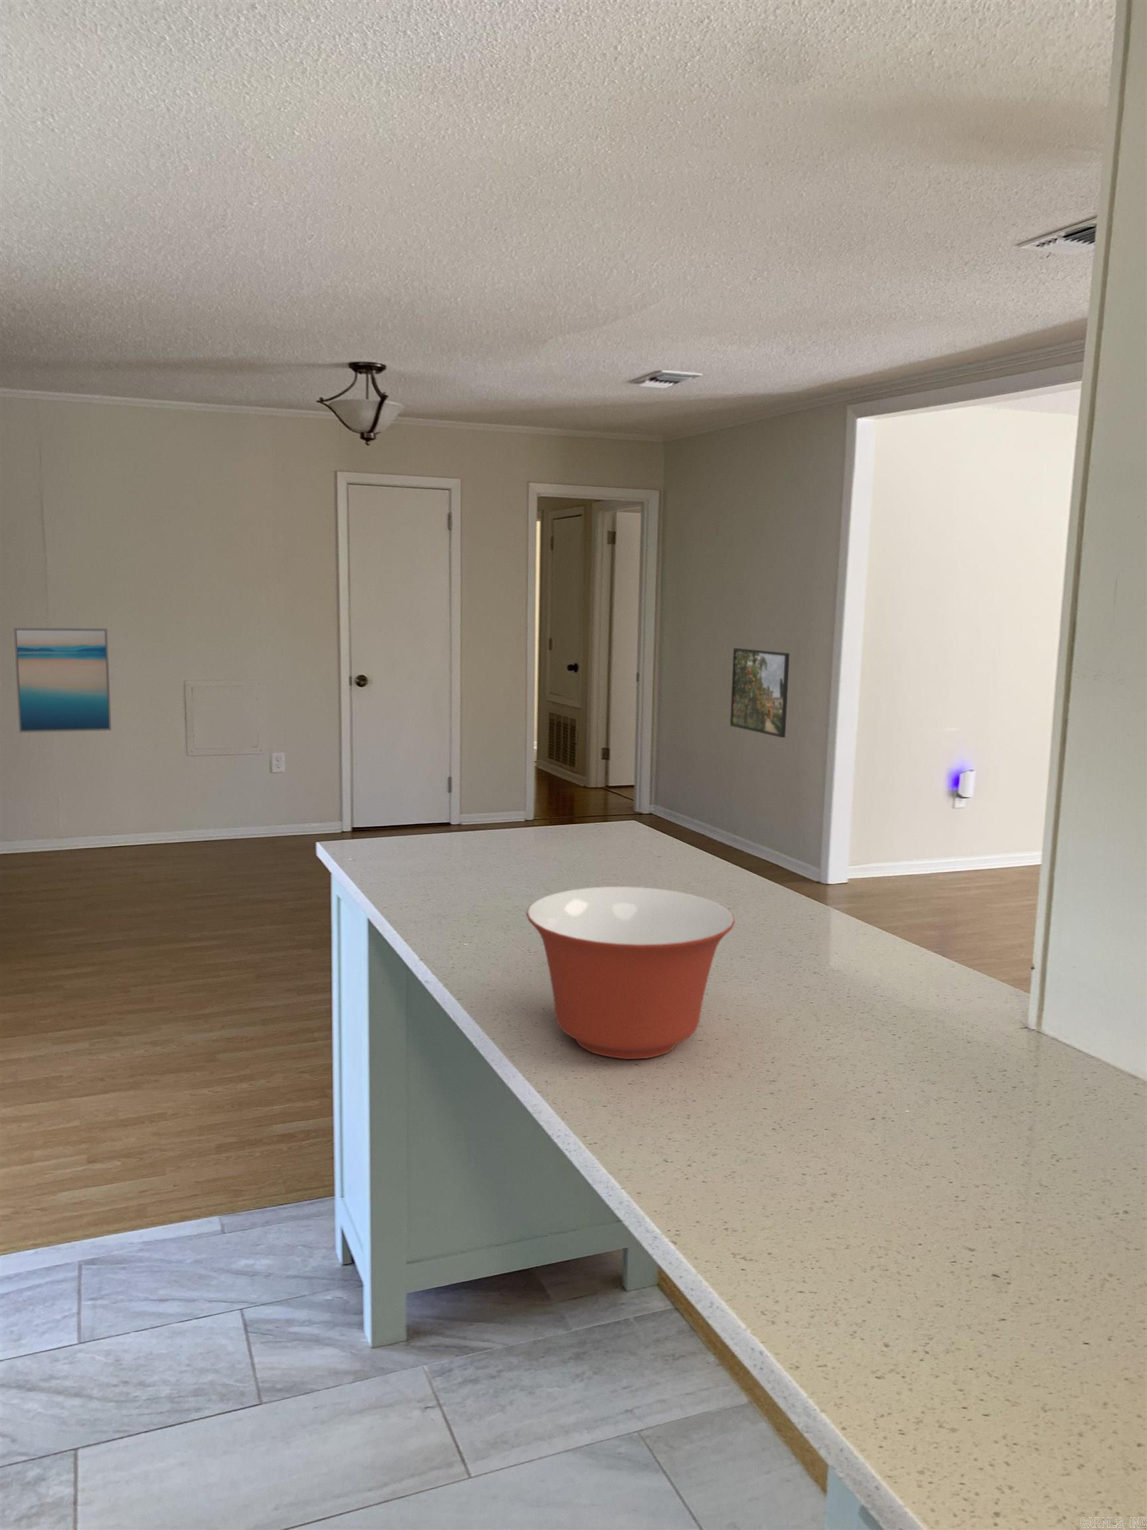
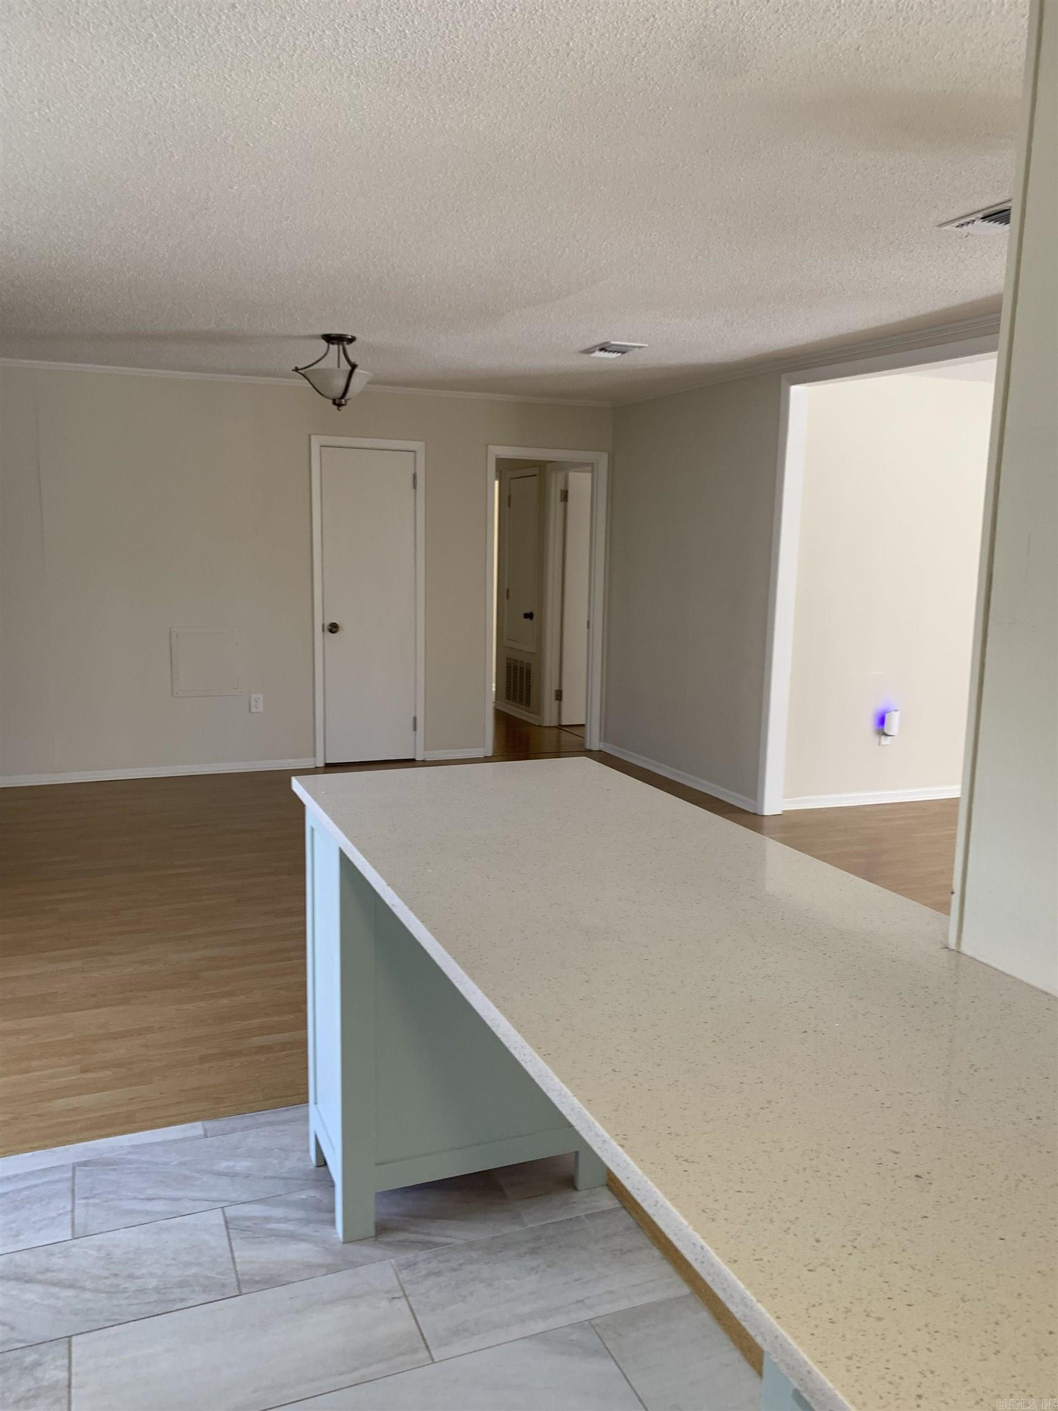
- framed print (758, 690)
- mixing bowl (628, 976)
- wall art (63, 679)
